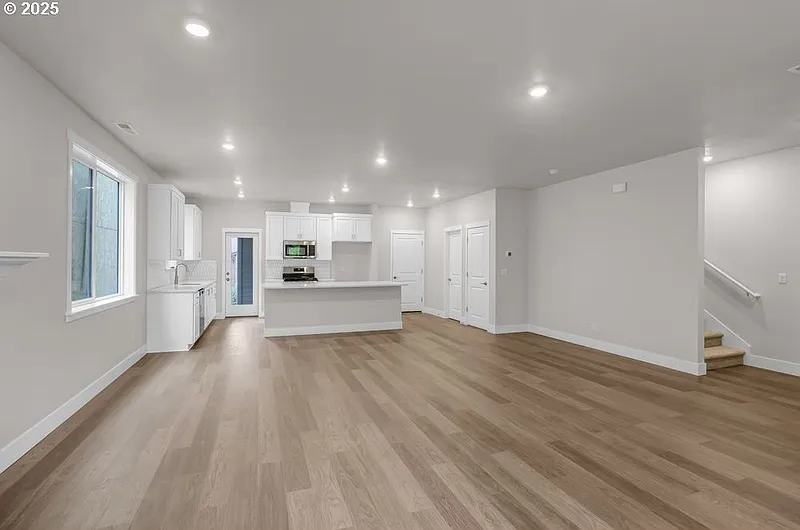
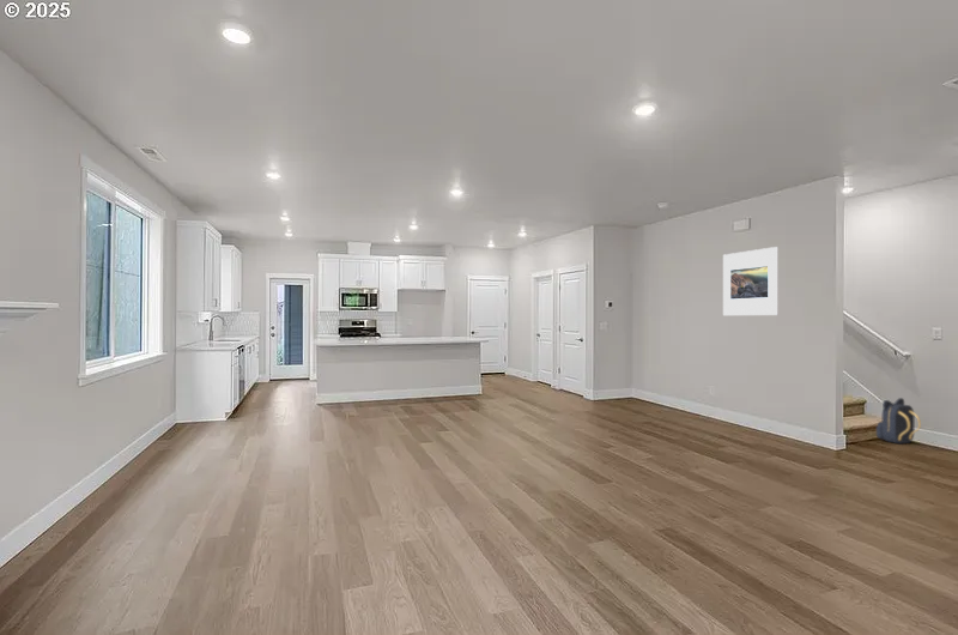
+ backpack (899, 421)
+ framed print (748, 283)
